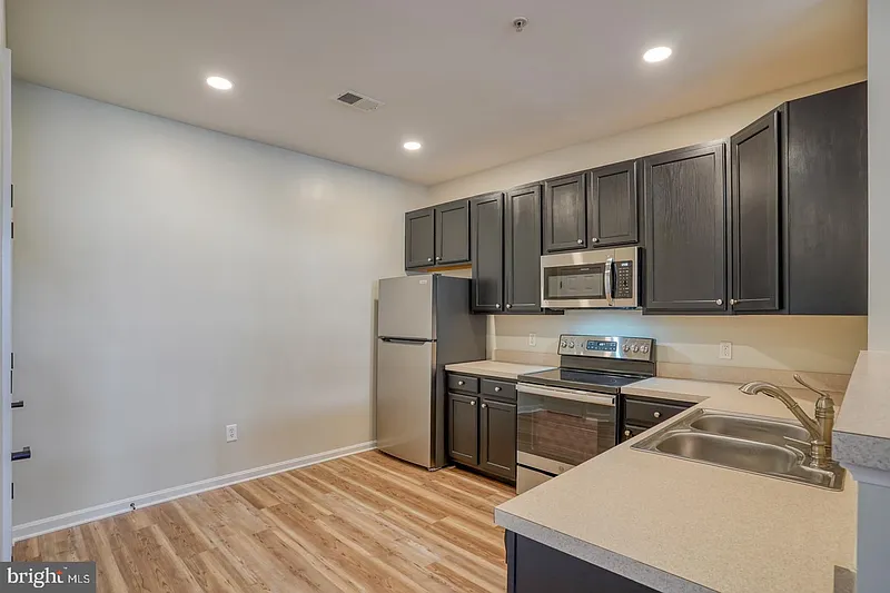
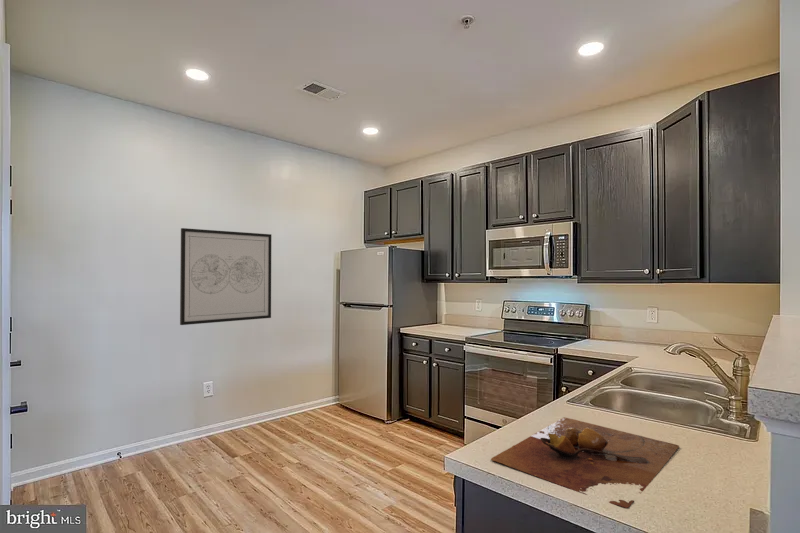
+ cutting board (588, 441)
+ wall art (229, 276)
